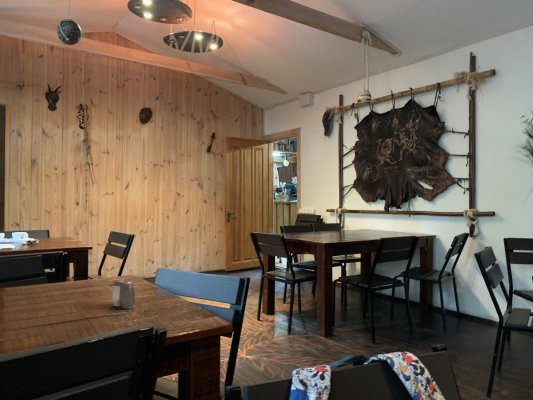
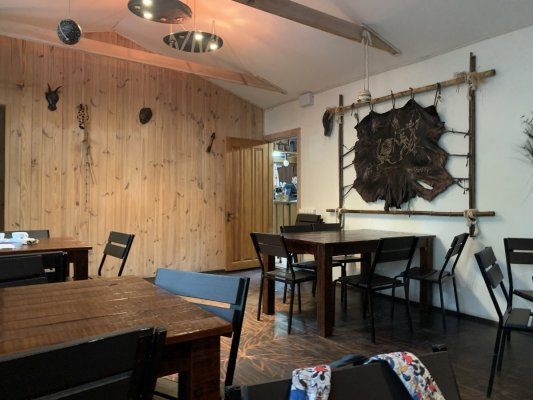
- salt and pepper shaker (123, 293)
